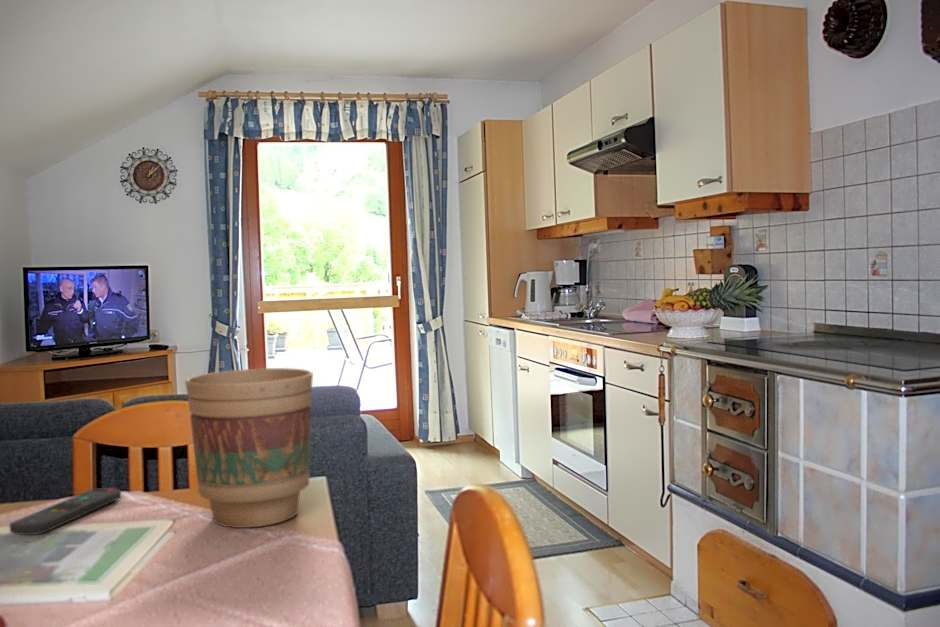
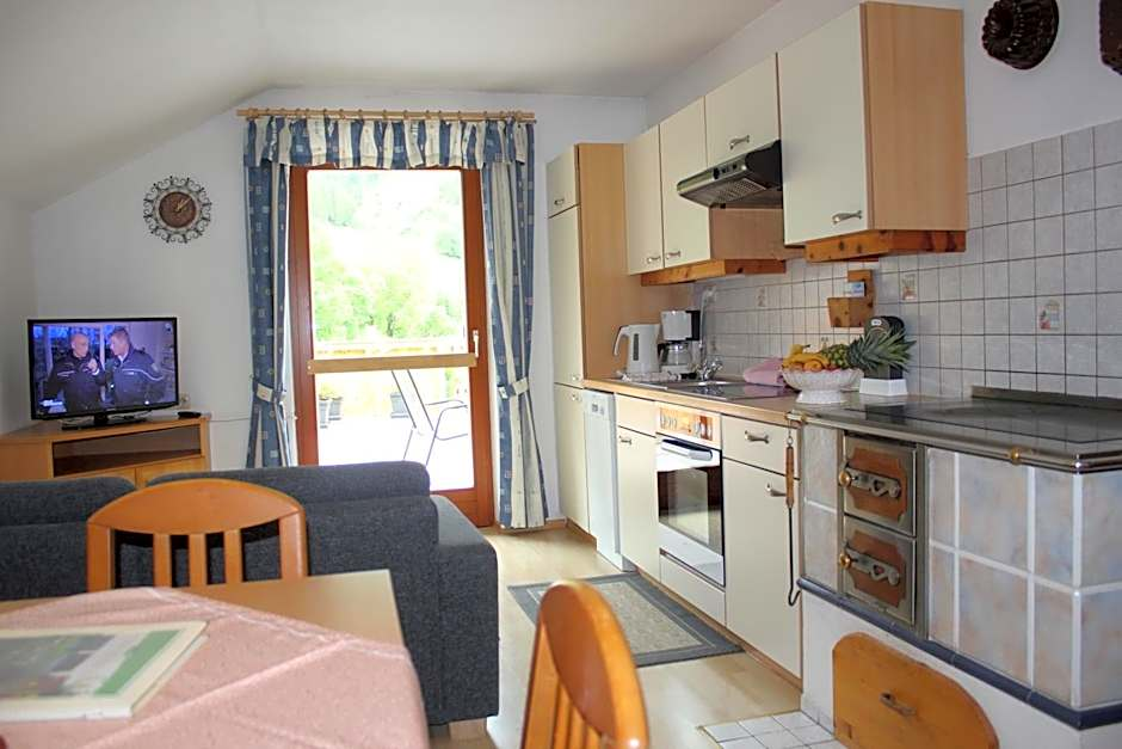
- remote control (69, 509)
- flower pot (253, 445)
